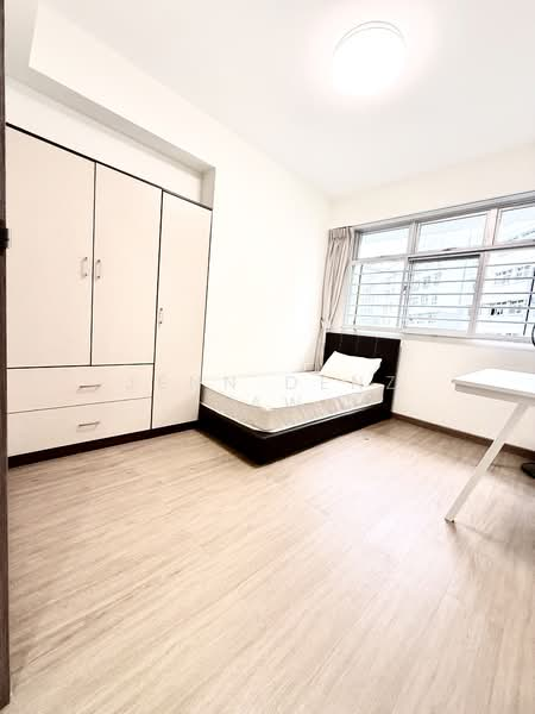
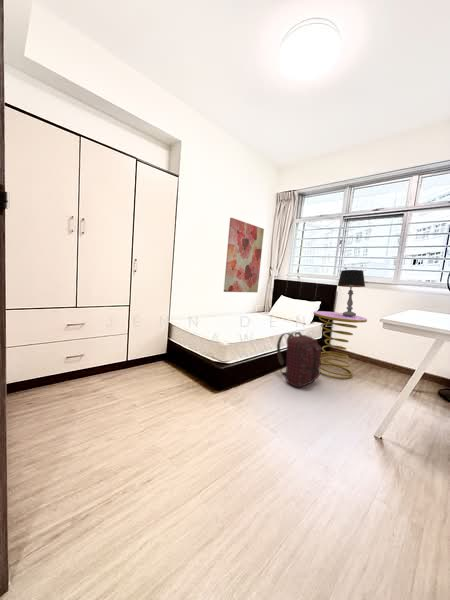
+ side table (334, 345)
+ wall art (245, 258)
+ table lamp (352, 294)
+ backpack (298, 356)
